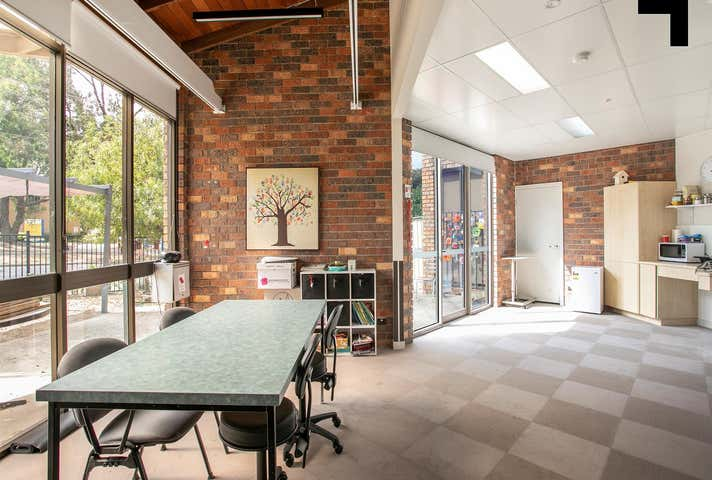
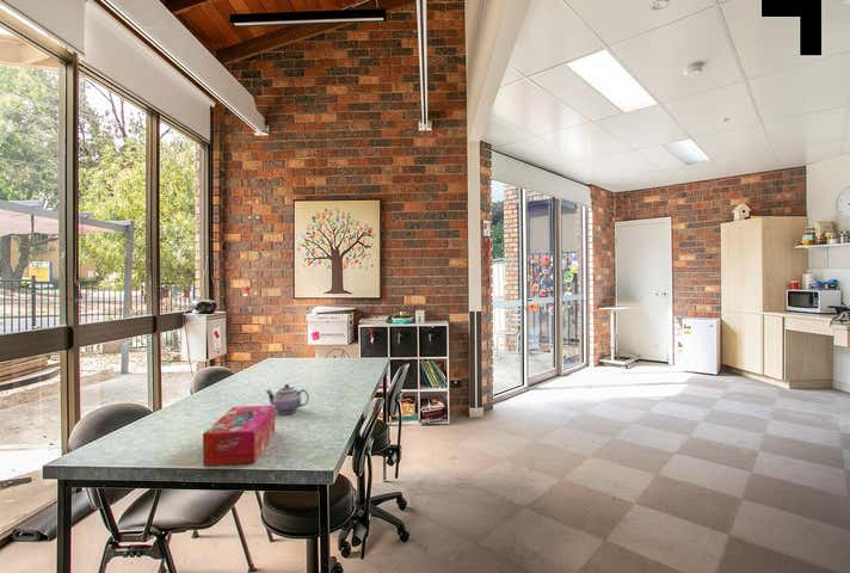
+ tissue box (242, 432)
+ teapot (287, 398)
